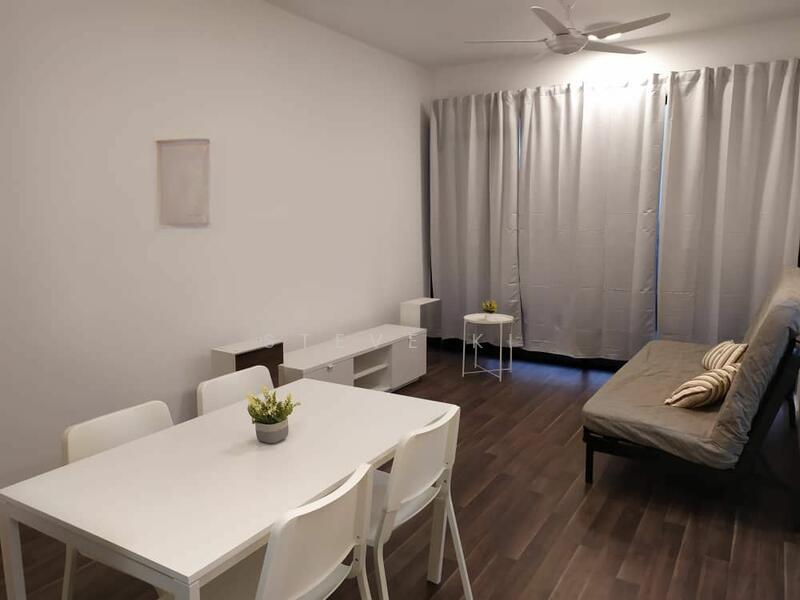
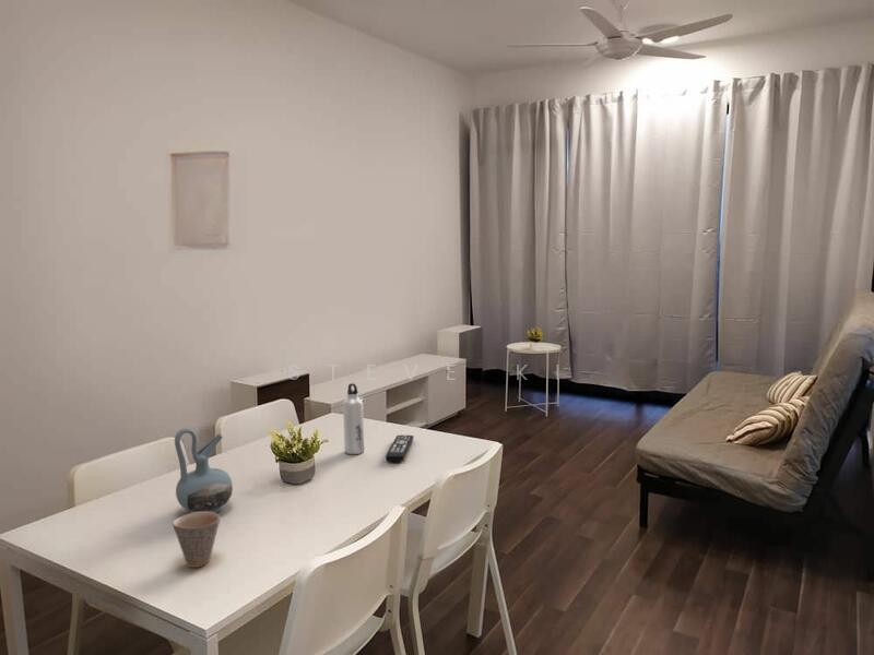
+ water bottle (353, 417)
+ remote control (400, 448)
+ cup (198, 539)
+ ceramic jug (203, 467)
